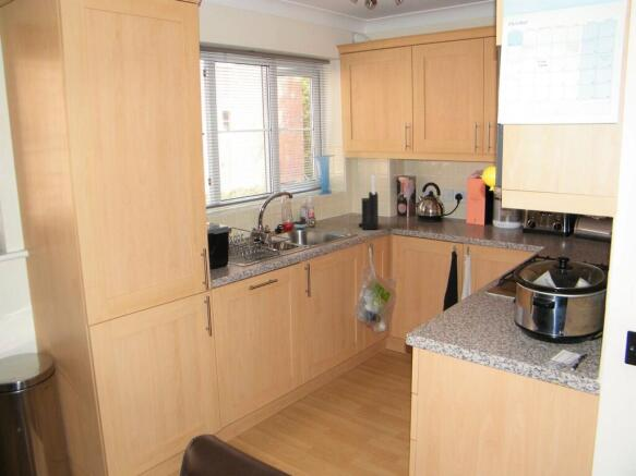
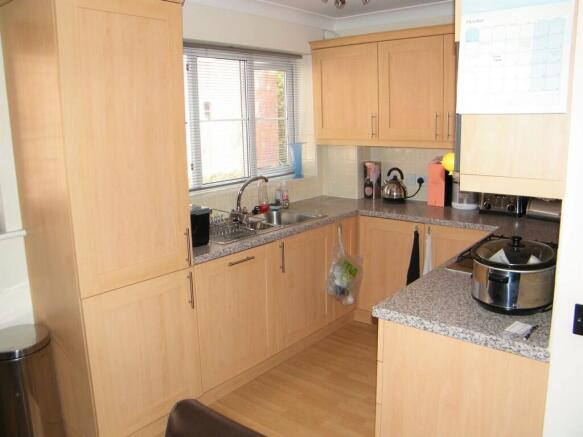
- knife block (368, 202)
